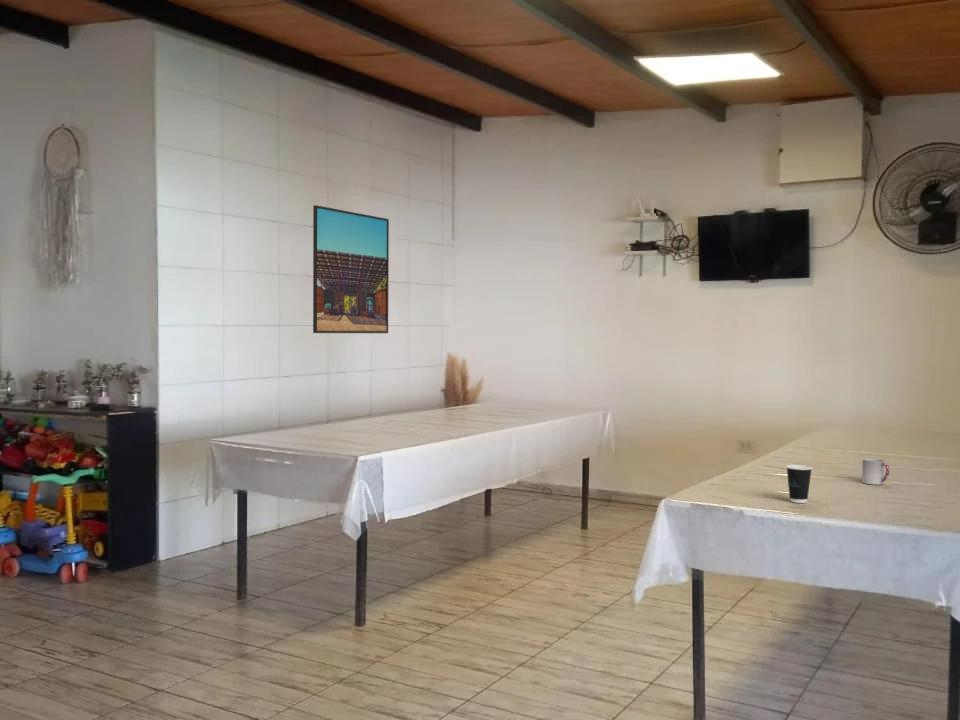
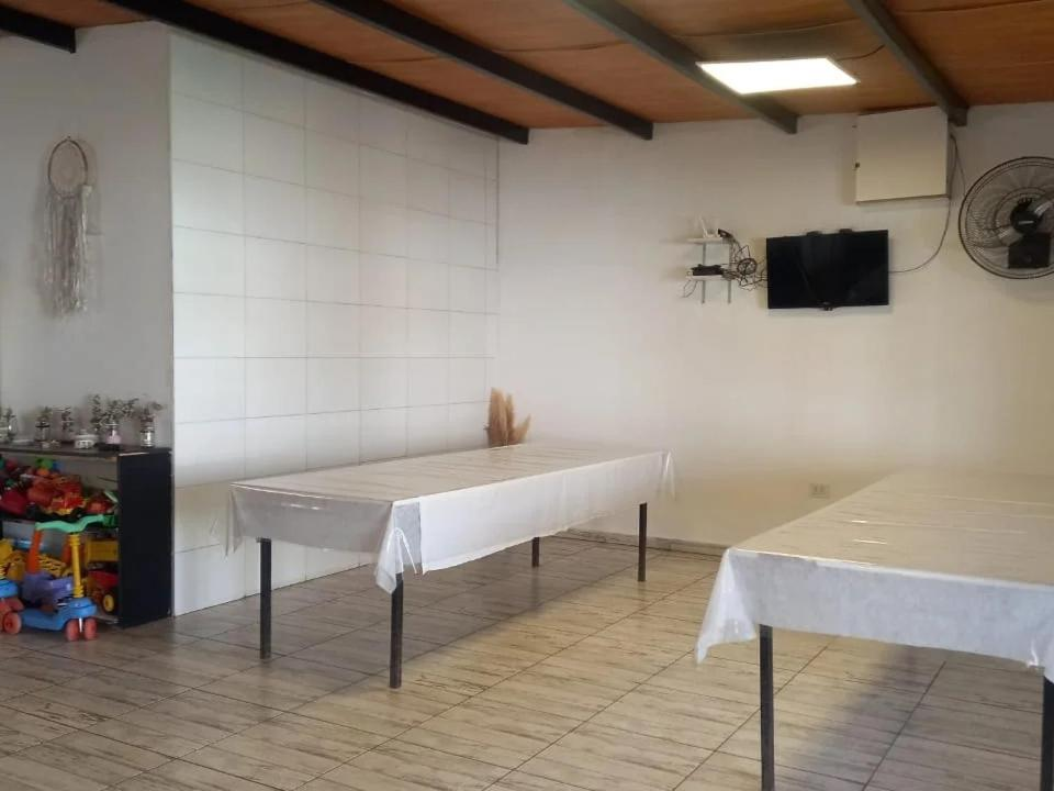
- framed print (352, 273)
- cup (876, 471)
- dixie cup (798, 484)
